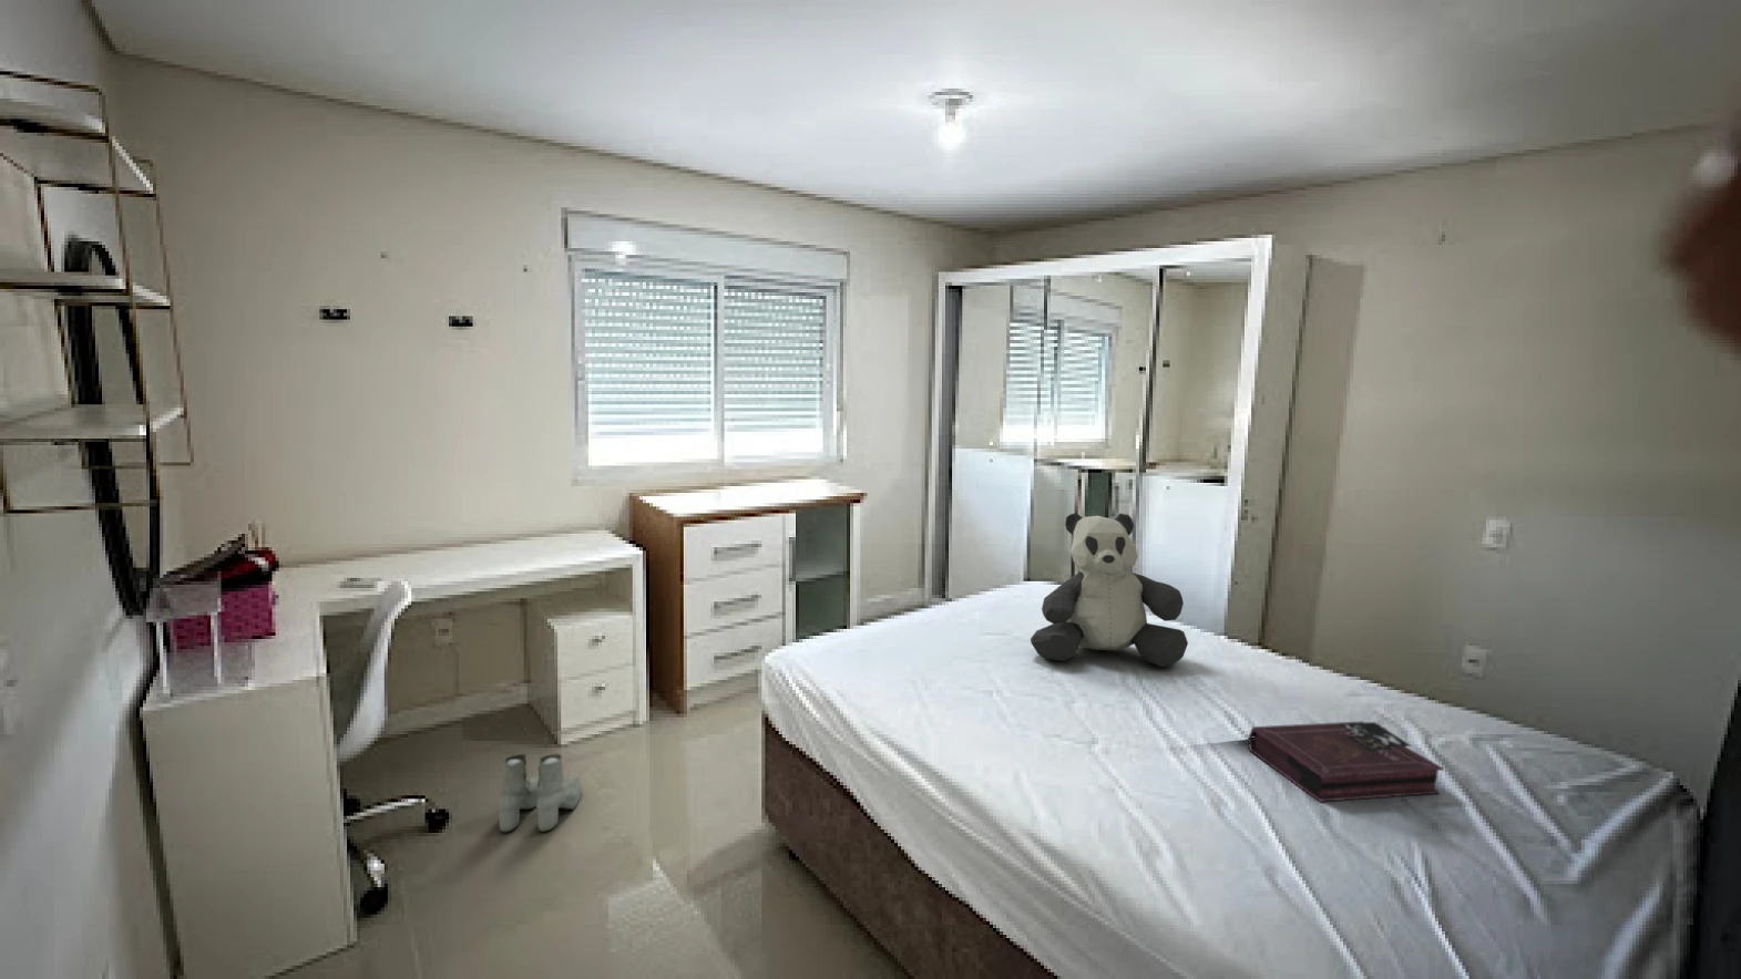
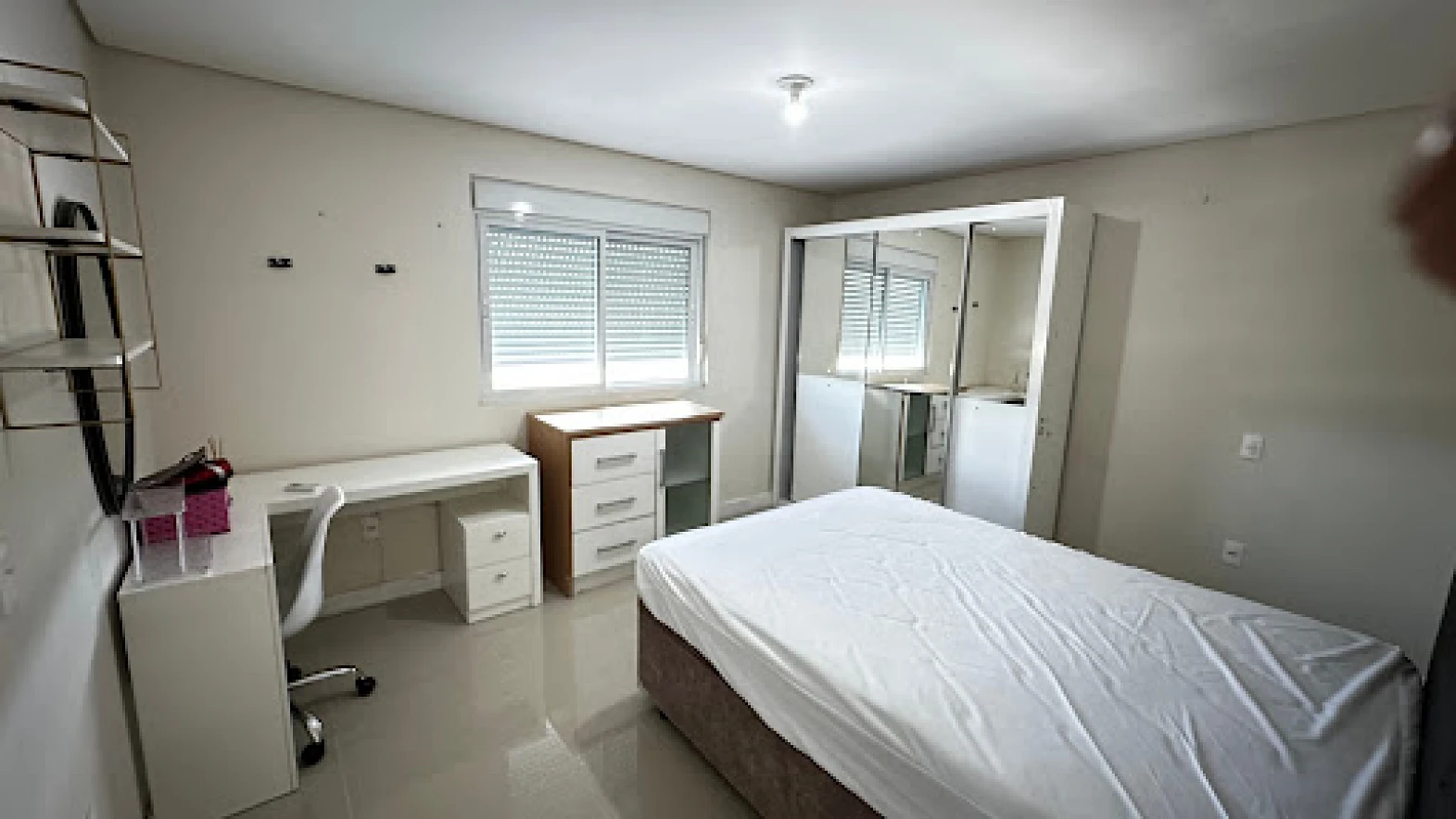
- teddy bear (1110, 586)
- book (1351, 746)
- boots (539, 781)
